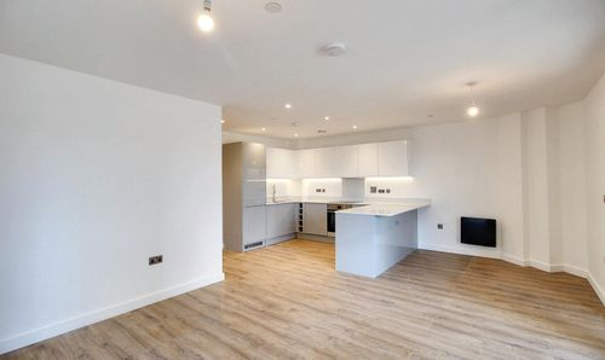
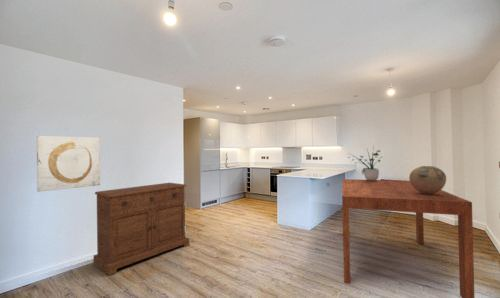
+ potted plant (364, 162)
+ vessel (427, 179)
+ sideboard (144, 220)
+ dining table (388, 210)
+ wall art (70, 162)
